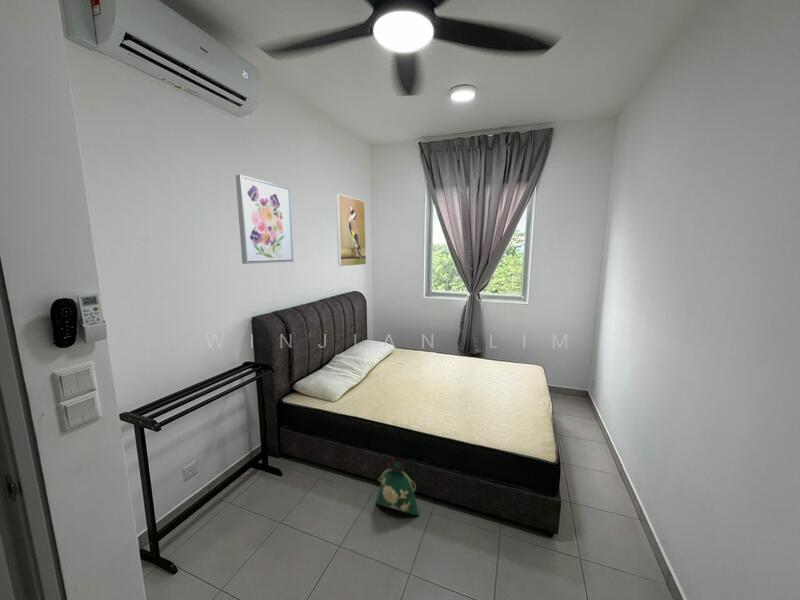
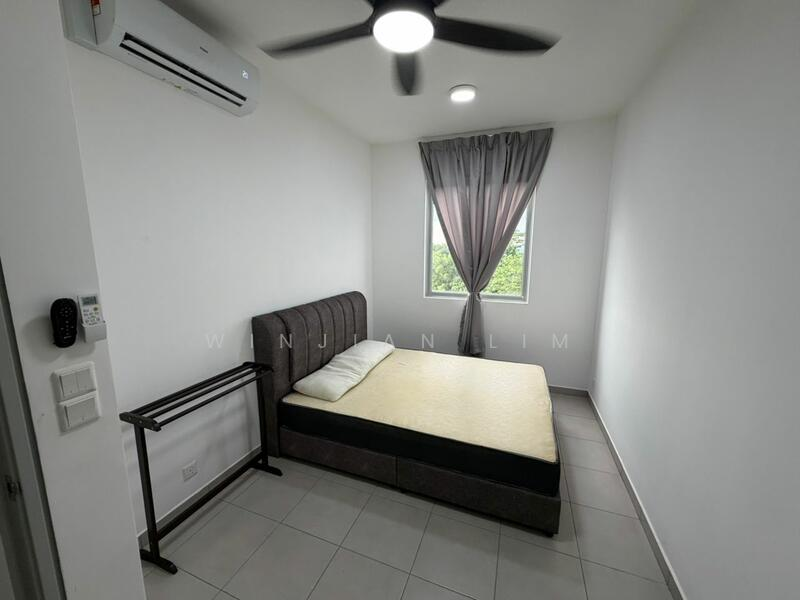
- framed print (352, 232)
- bag (396, 485)
- wall art (267, 223)
